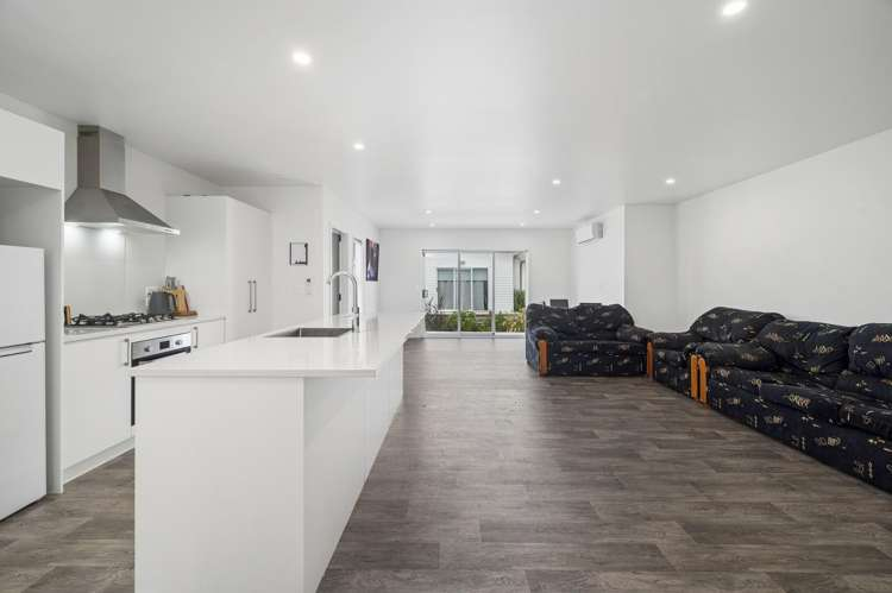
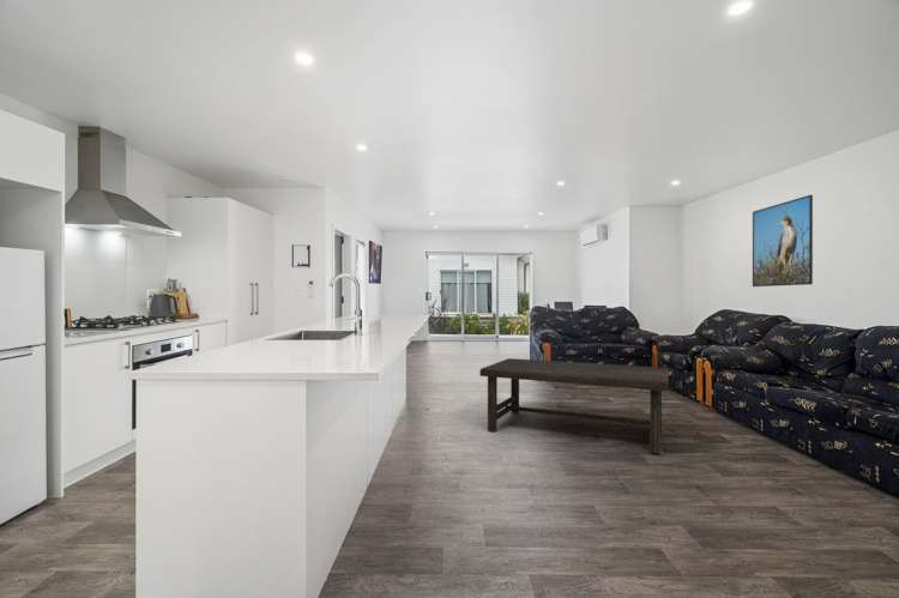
+ coffee table (574, 412)
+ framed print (779, 244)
